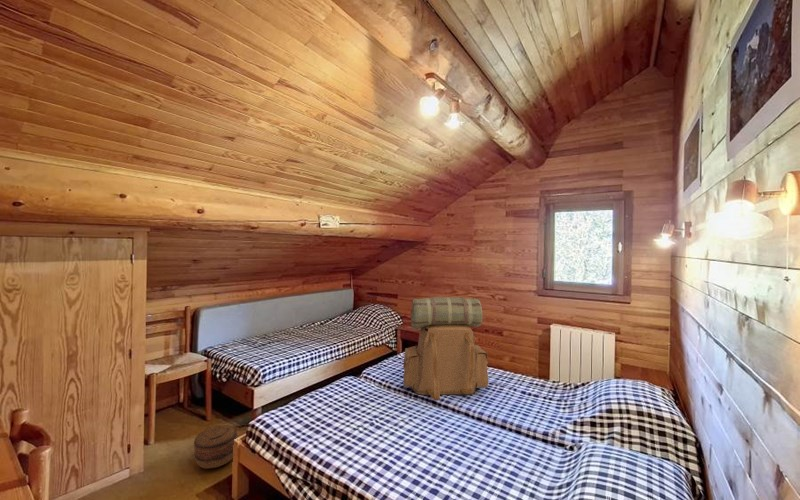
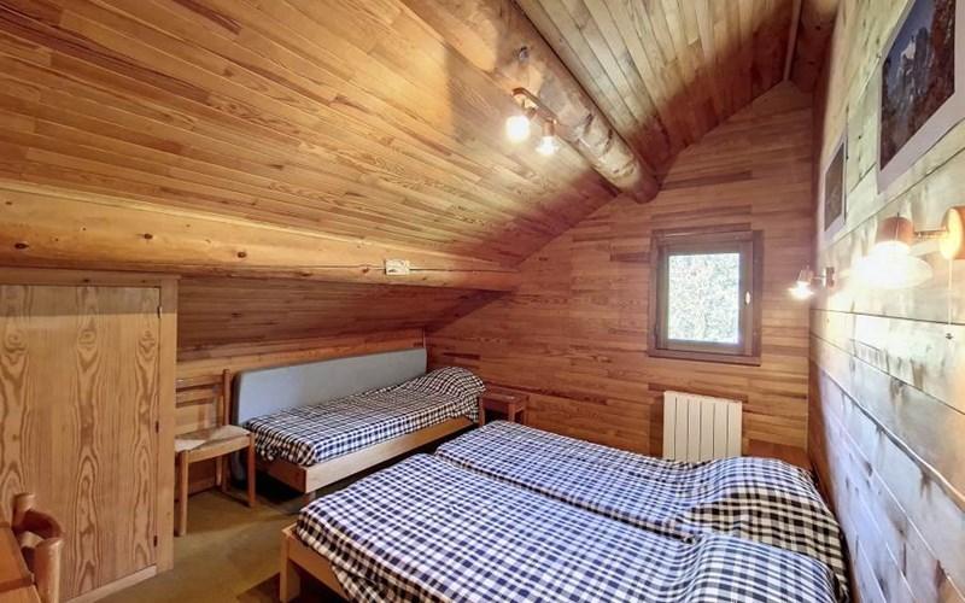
- backpack (444, 344)
- basket (215, 445)
